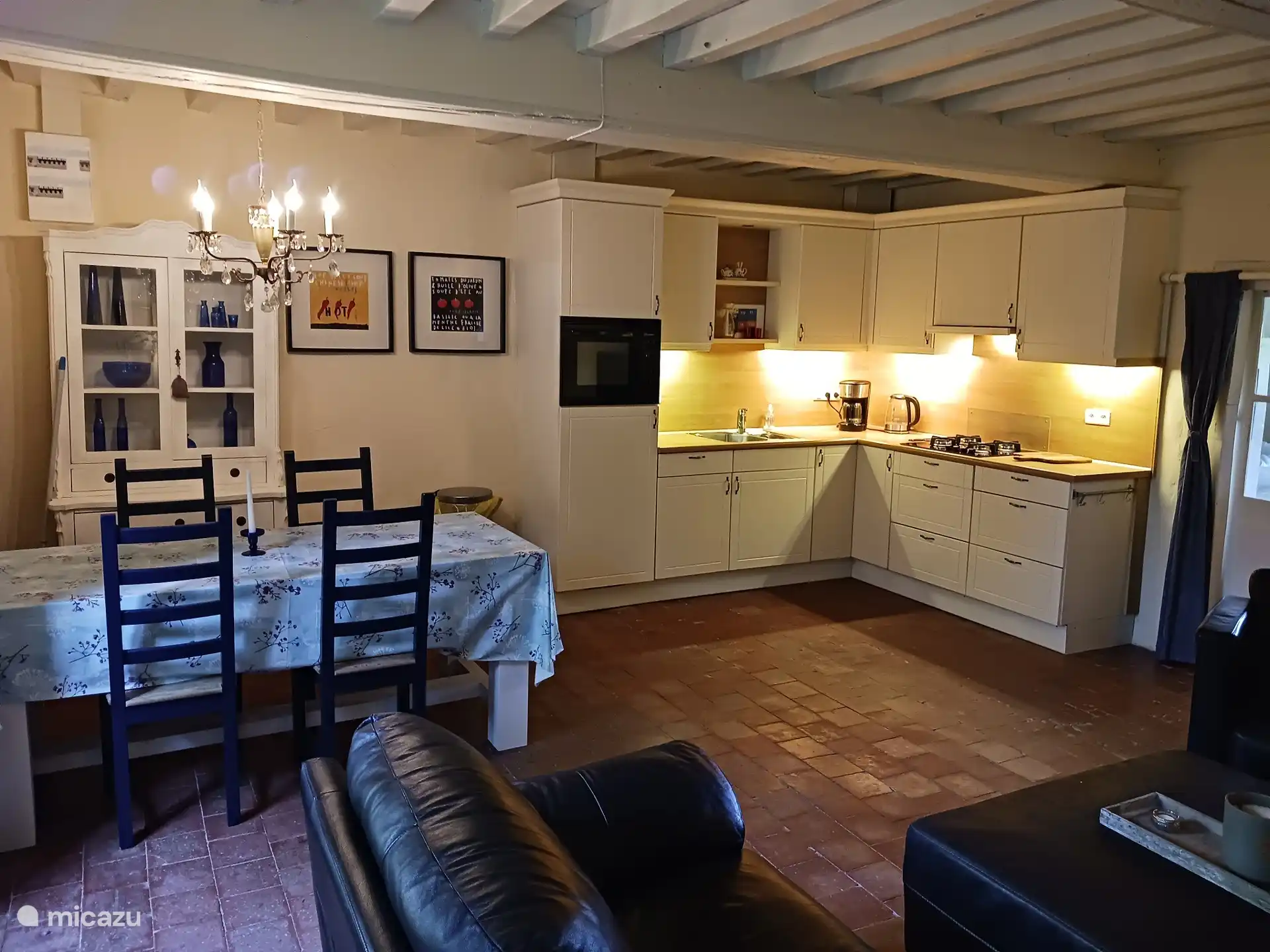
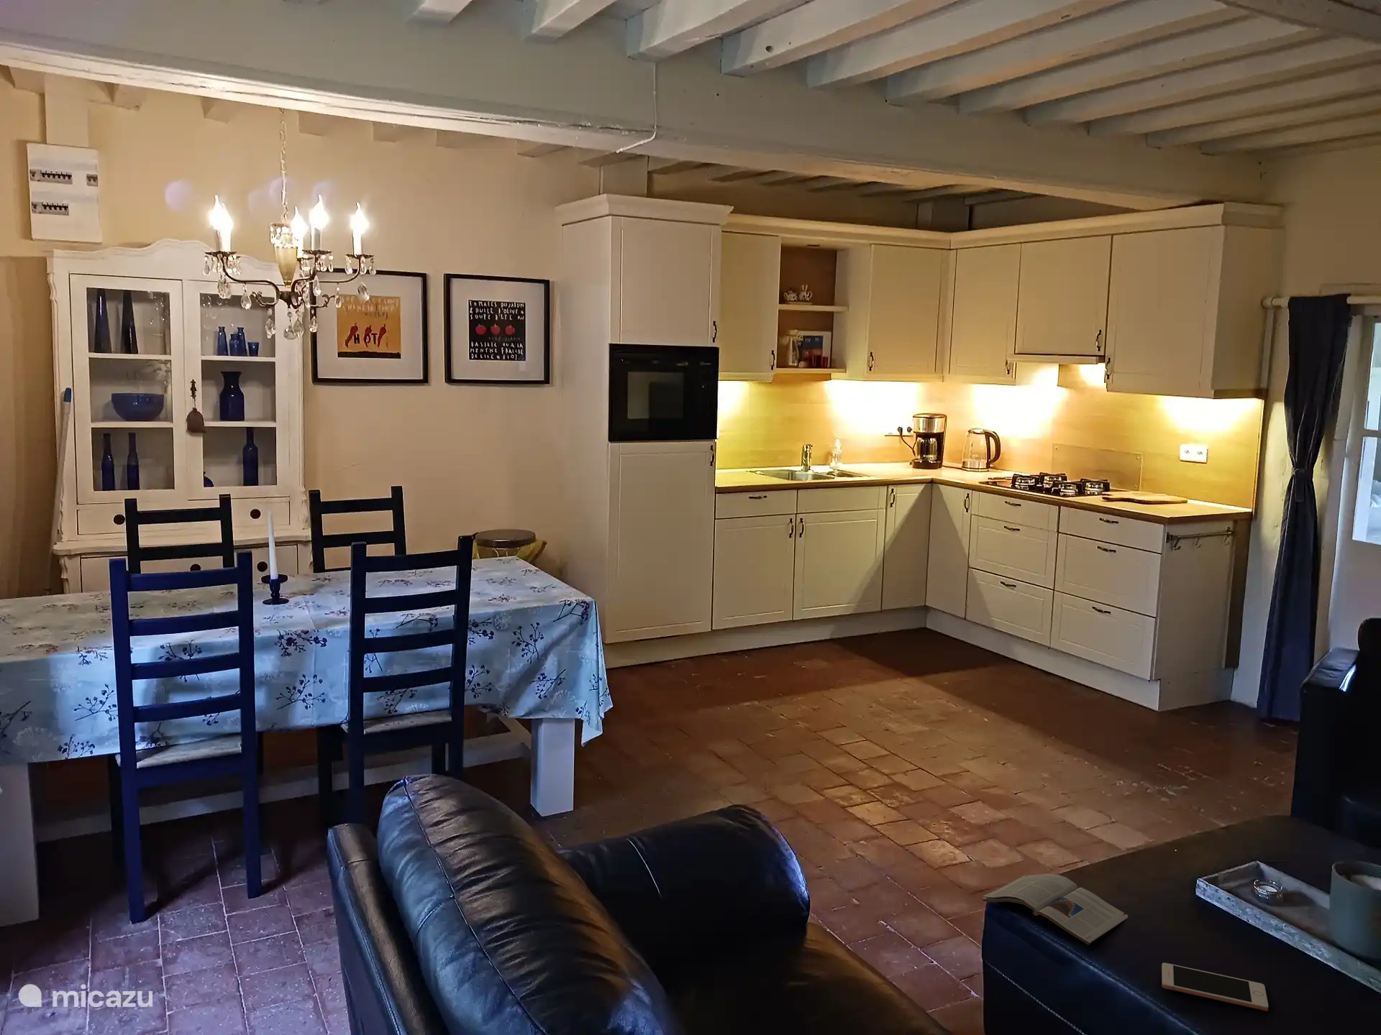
+ magazine (1055, 900)
+ cell phone (1212, 986)
